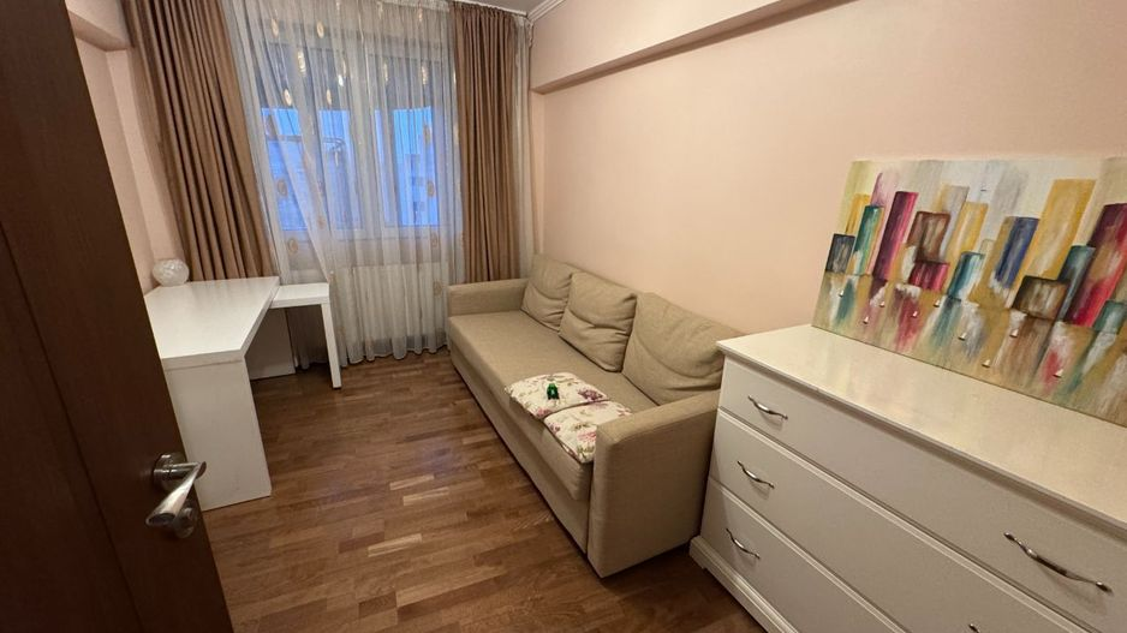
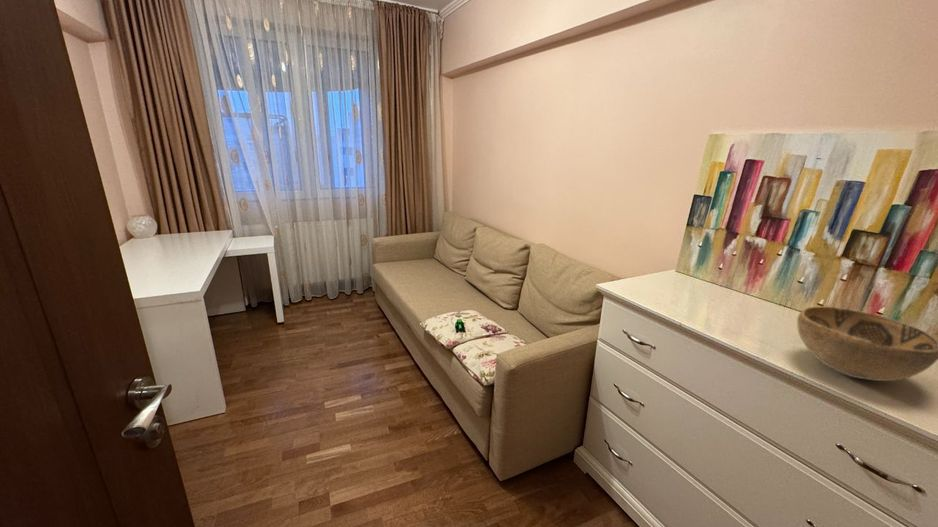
+ decorative bowl (856, 347)
